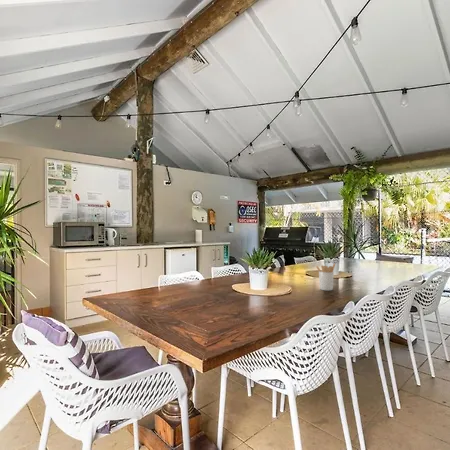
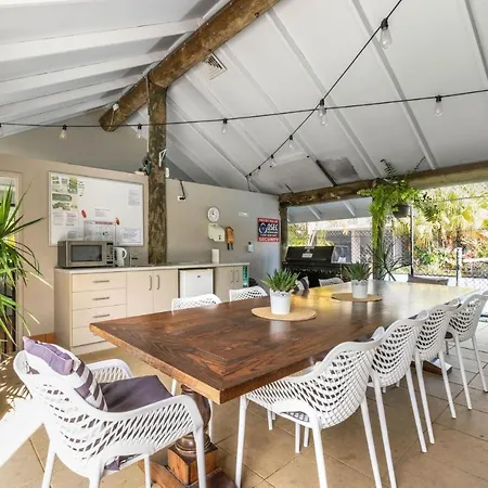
- utensil holder (326, 276)
